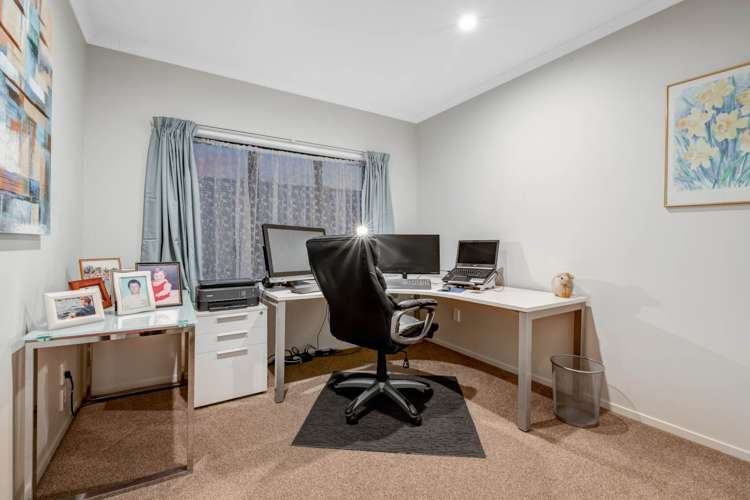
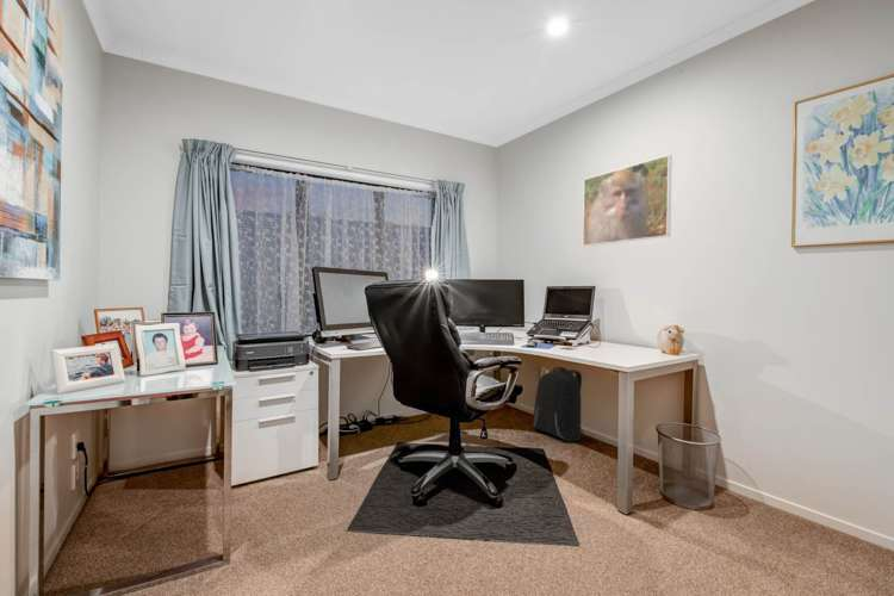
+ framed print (622, 205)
+ backpack (560, 399)
